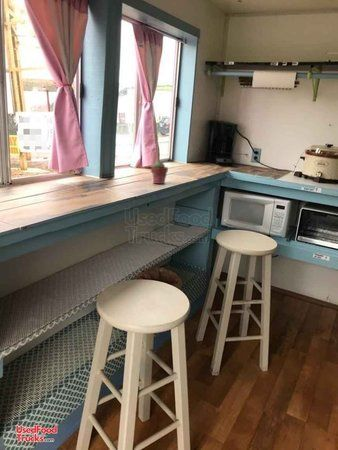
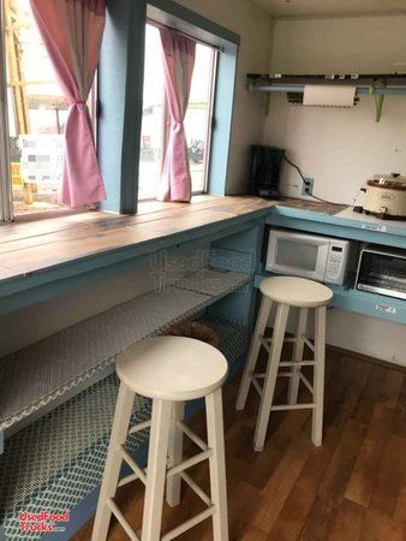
- potted succulent (159, 171)
